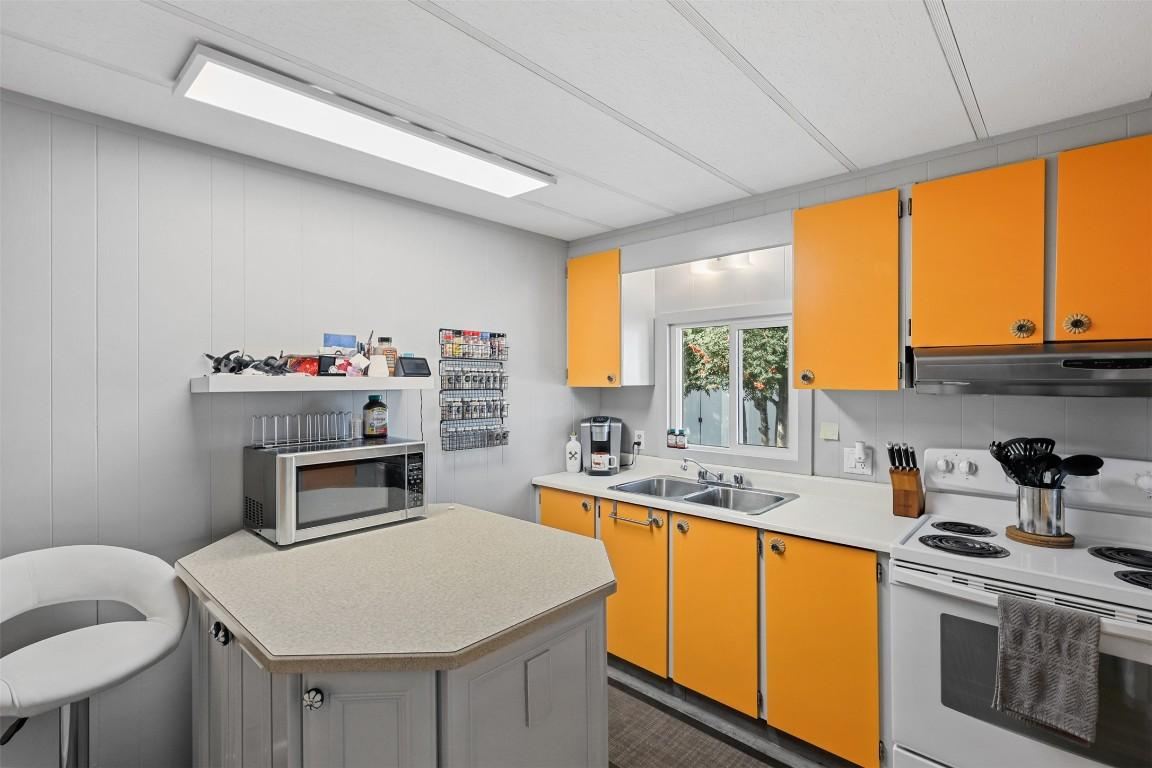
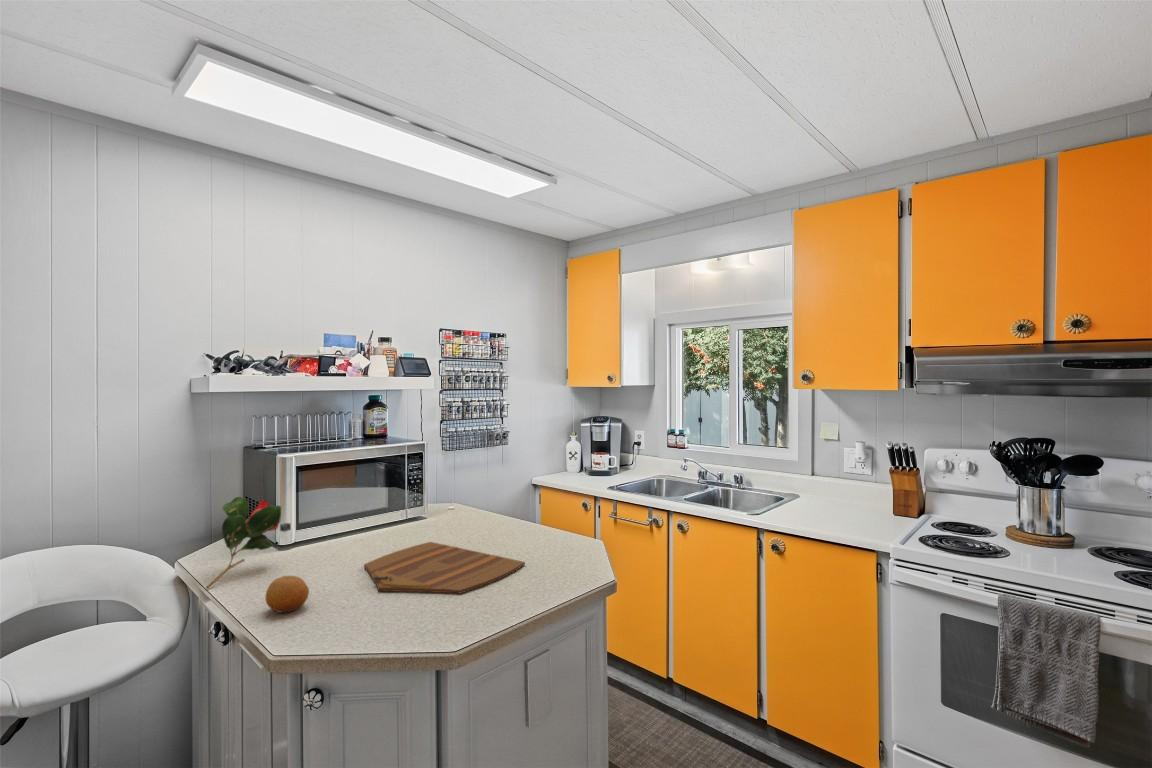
+ fruit (287, 593)
+ cutting board (431, 566)
+ flower (244, 538)
